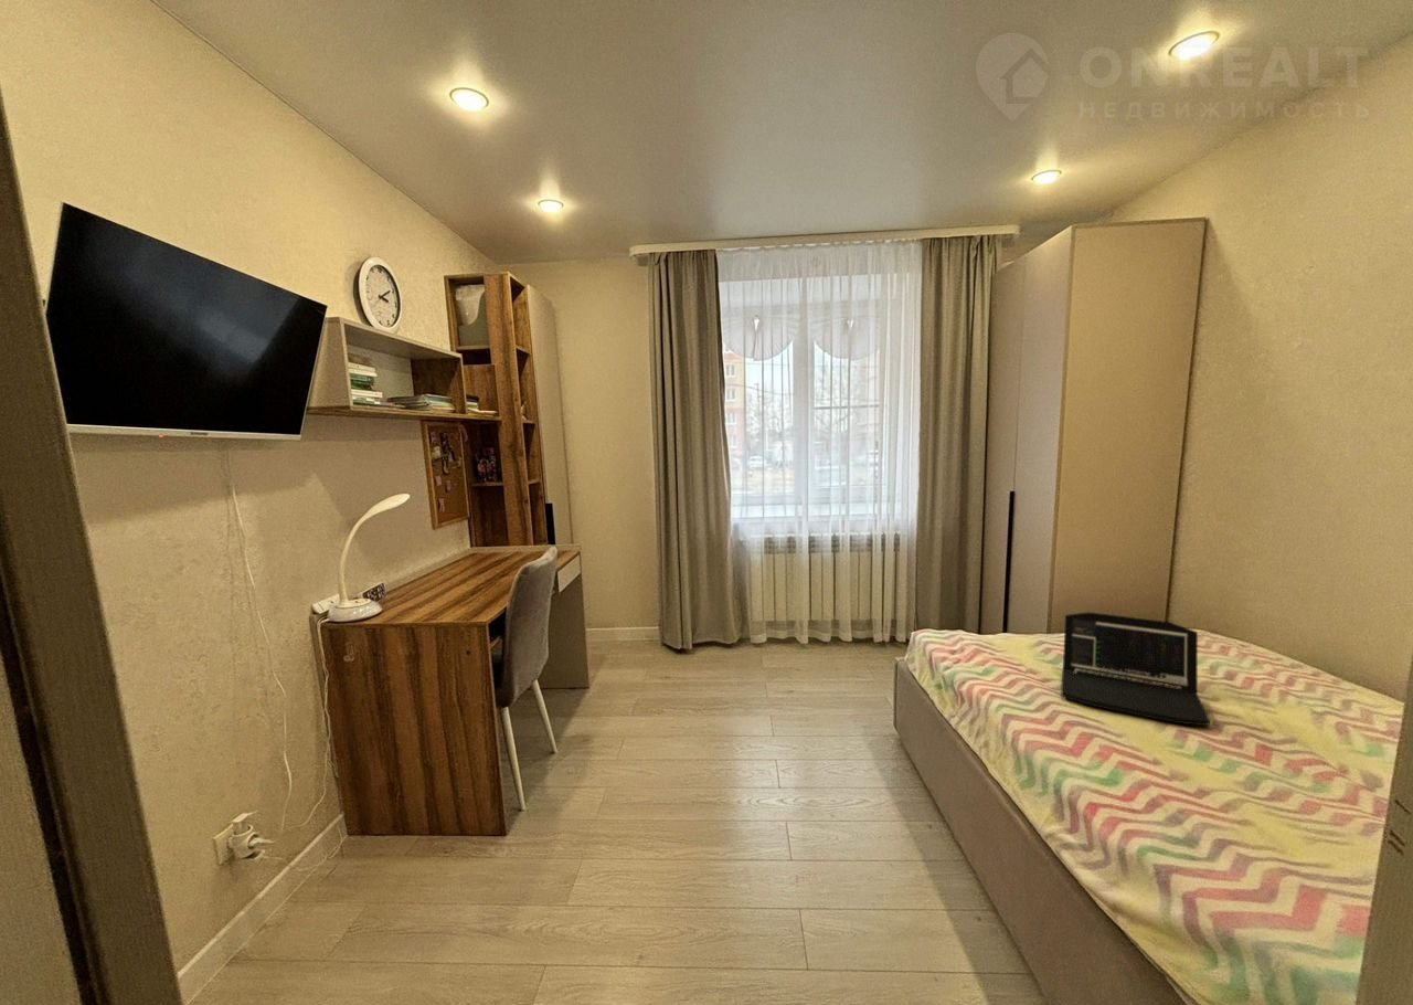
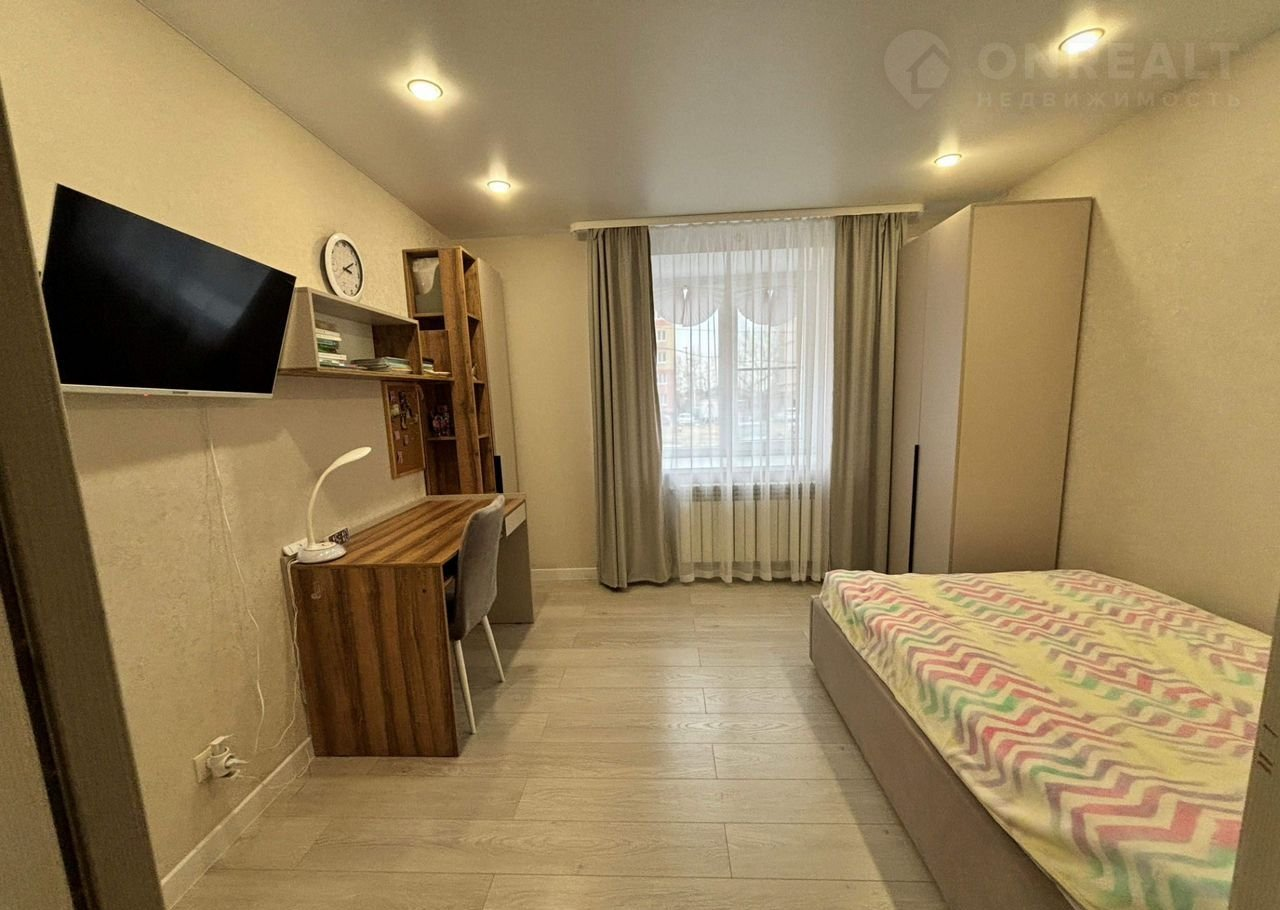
- laptop (1129, 663)
